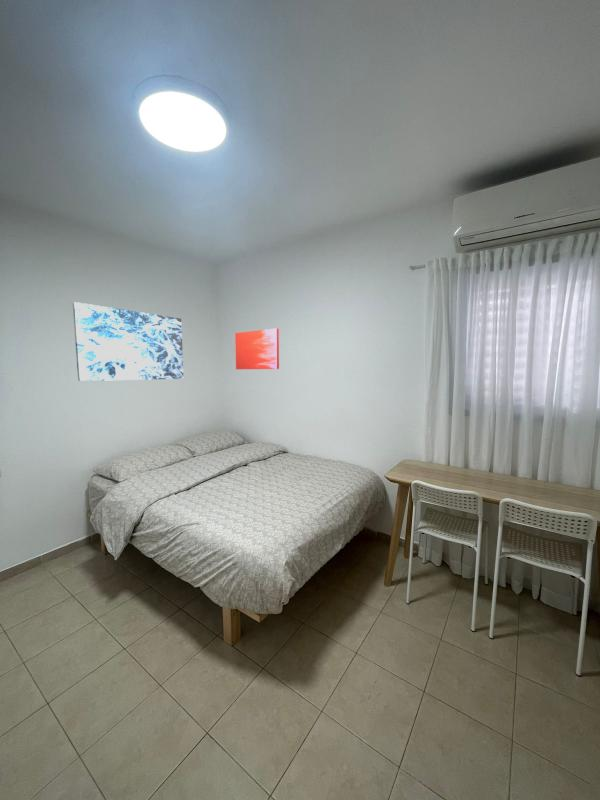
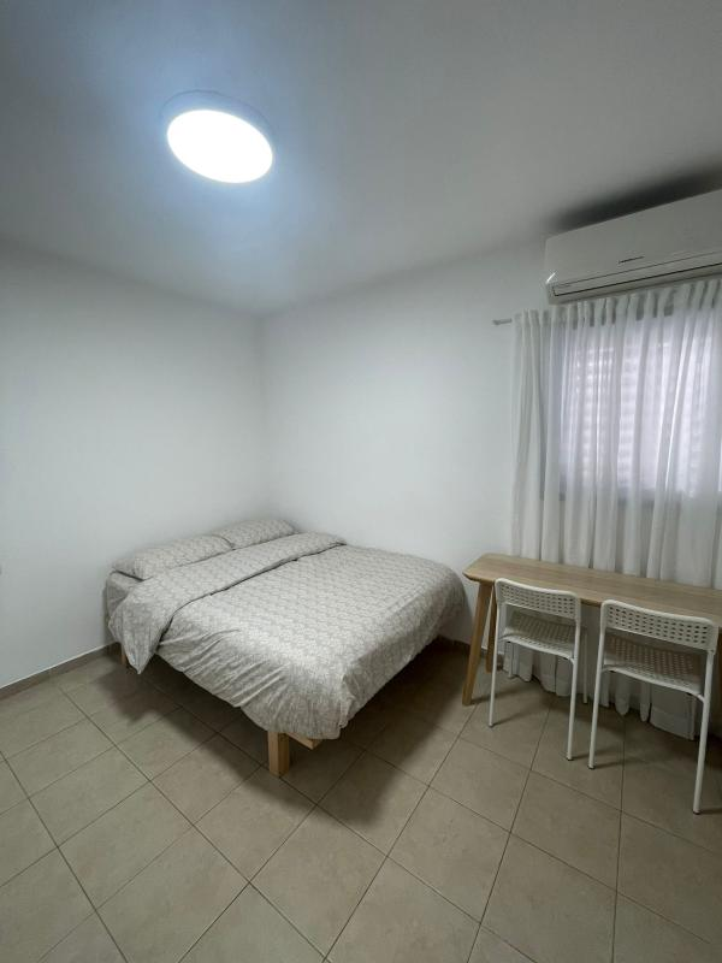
- wall art (135, 346)
- wall art (256, 350)
